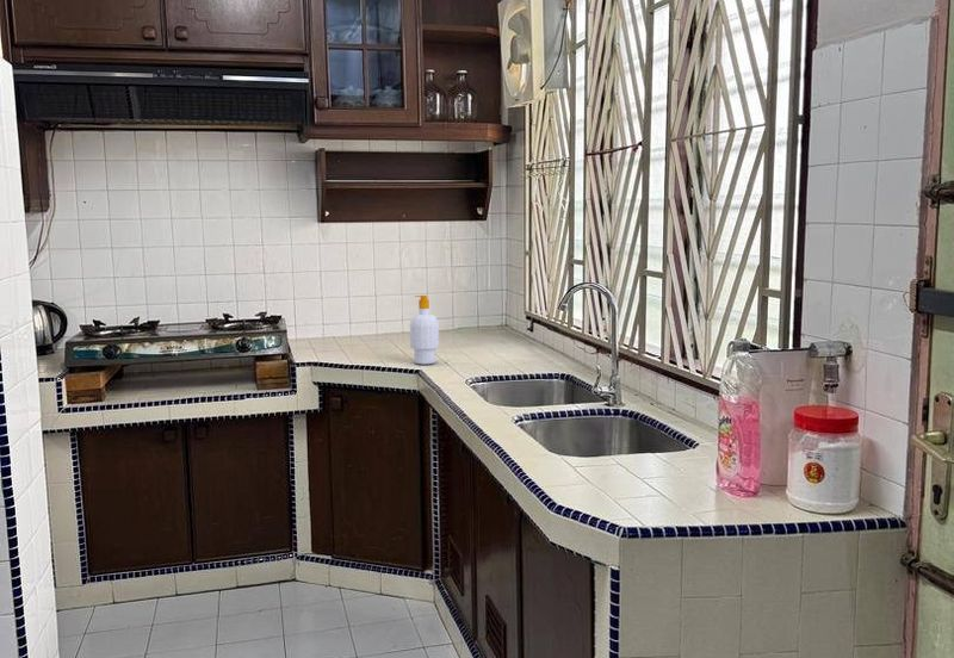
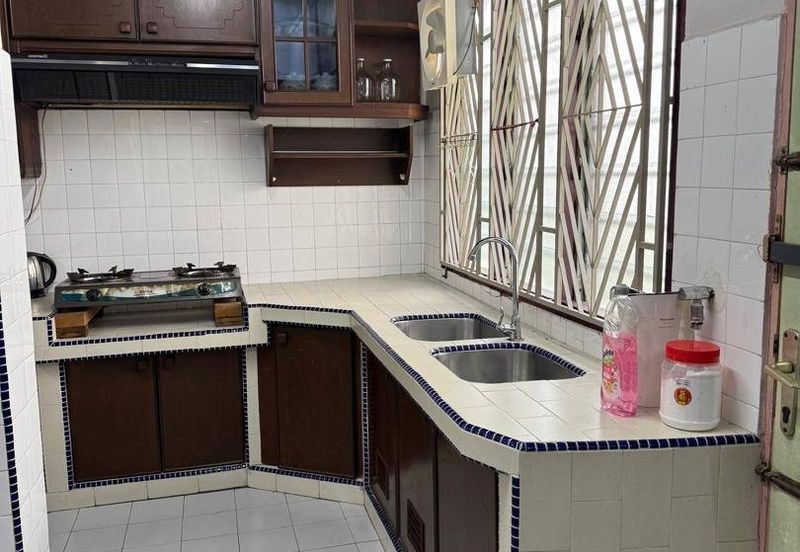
- soap bottle (423, 329)
